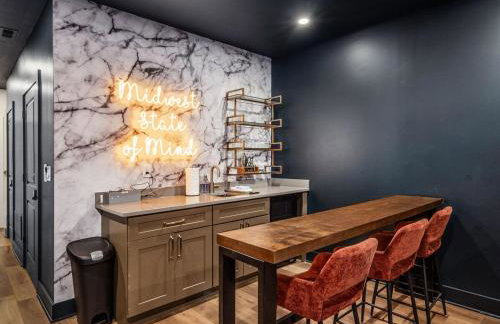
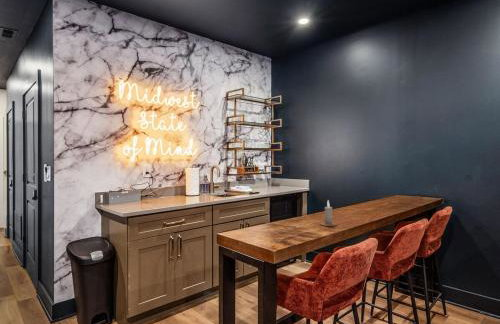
+ candle (328, 212)
